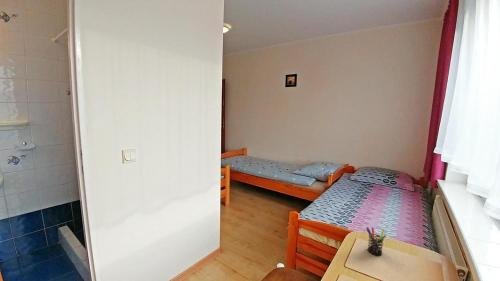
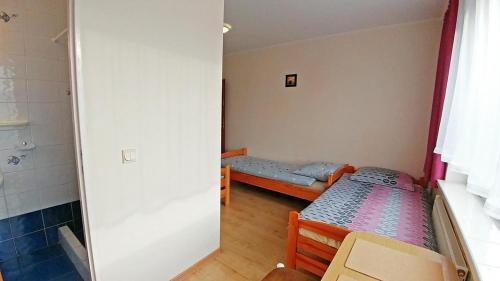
- pen holder (376, 240)
